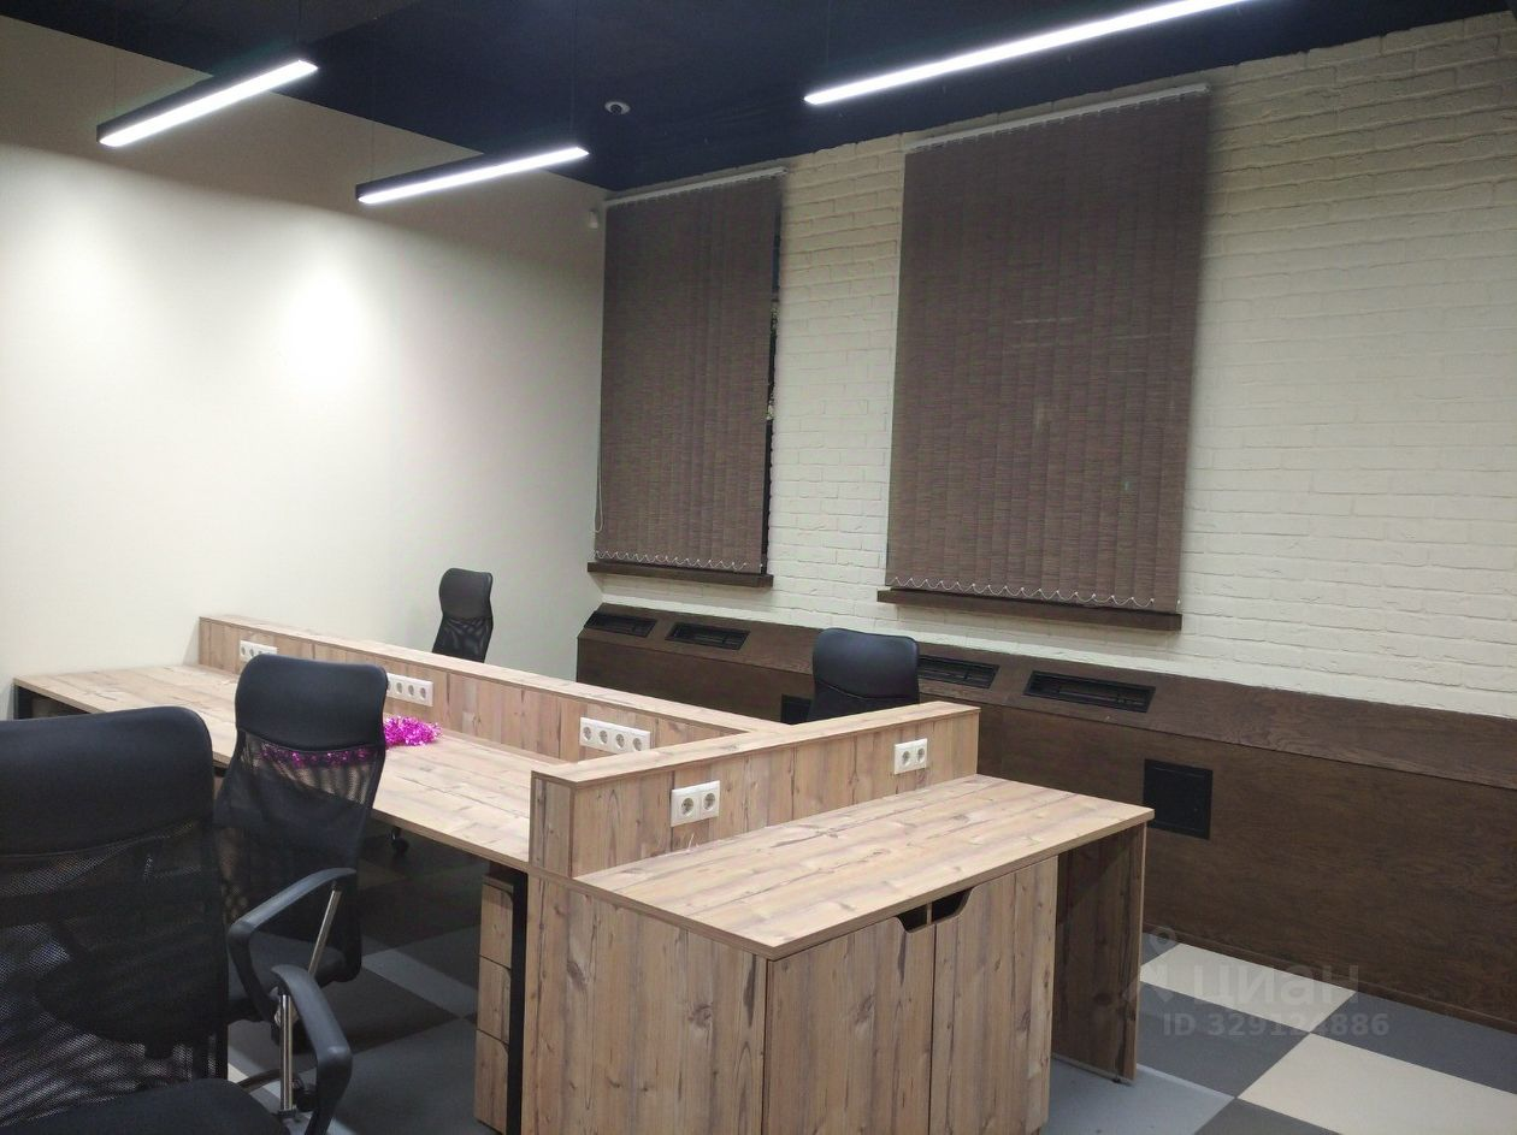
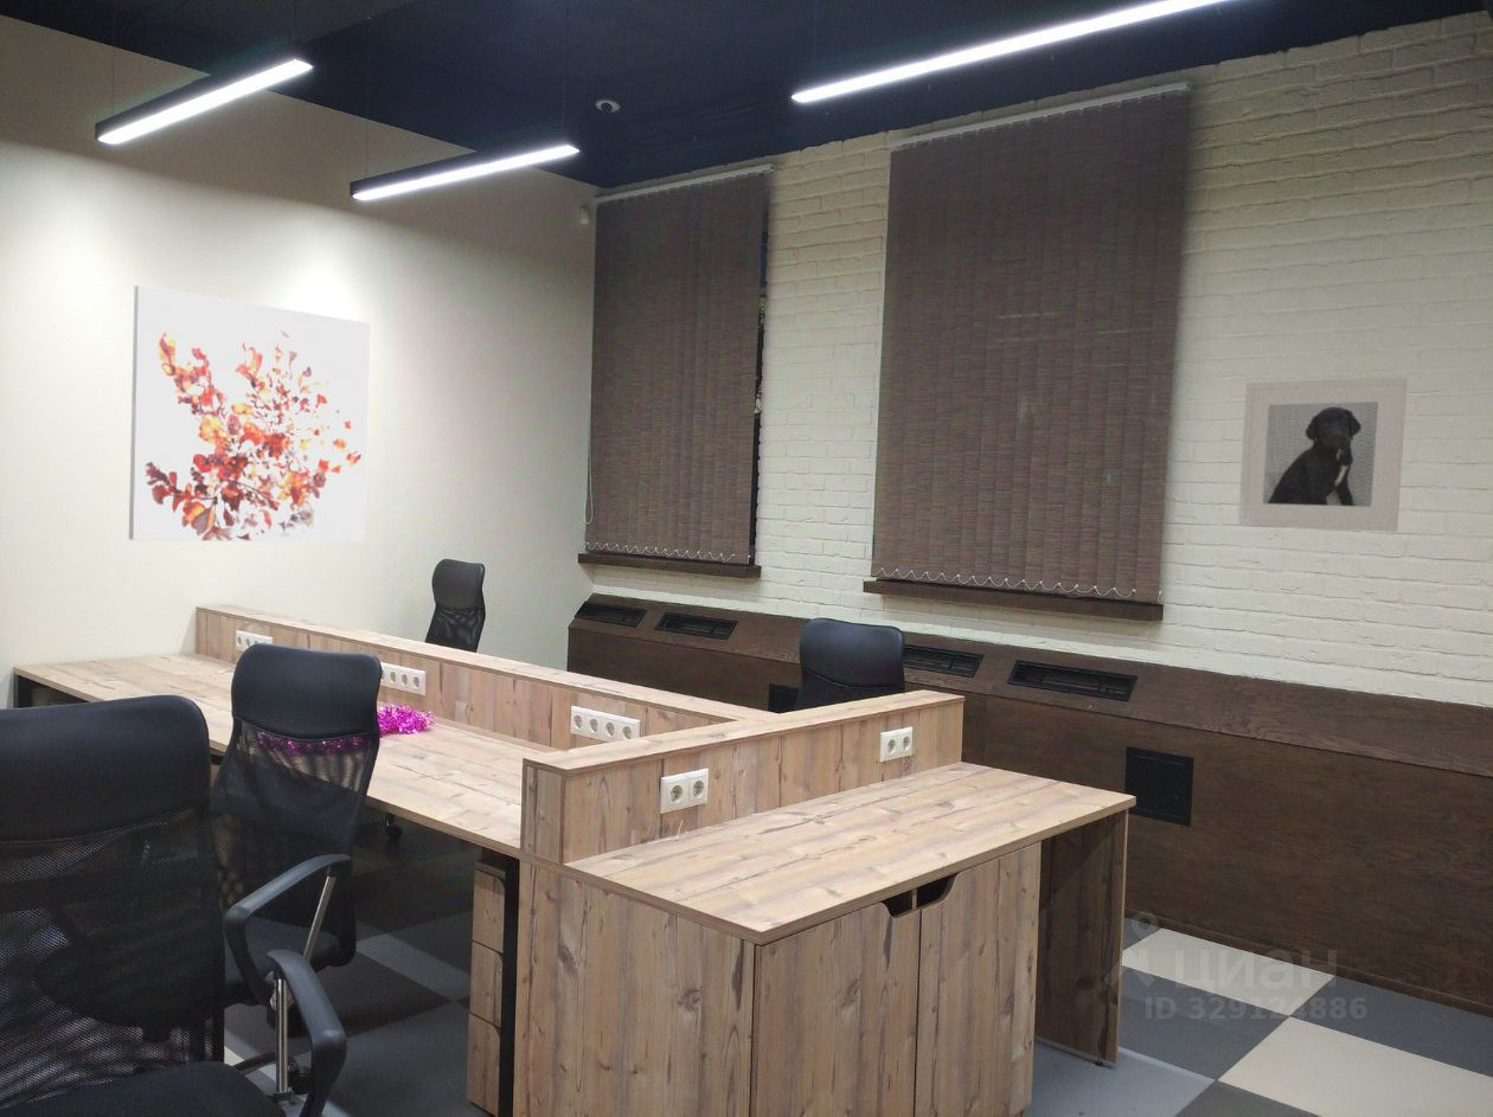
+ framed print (1319, 454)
+ wall art (257, 423)
